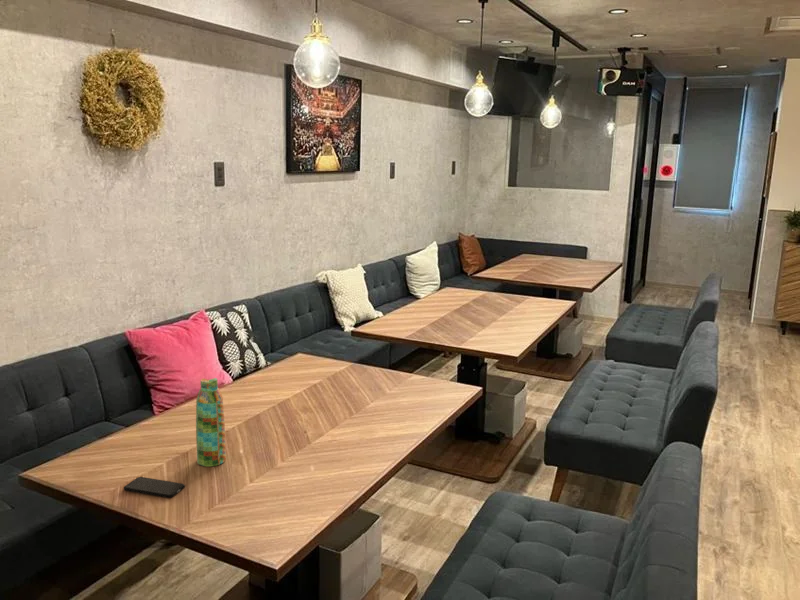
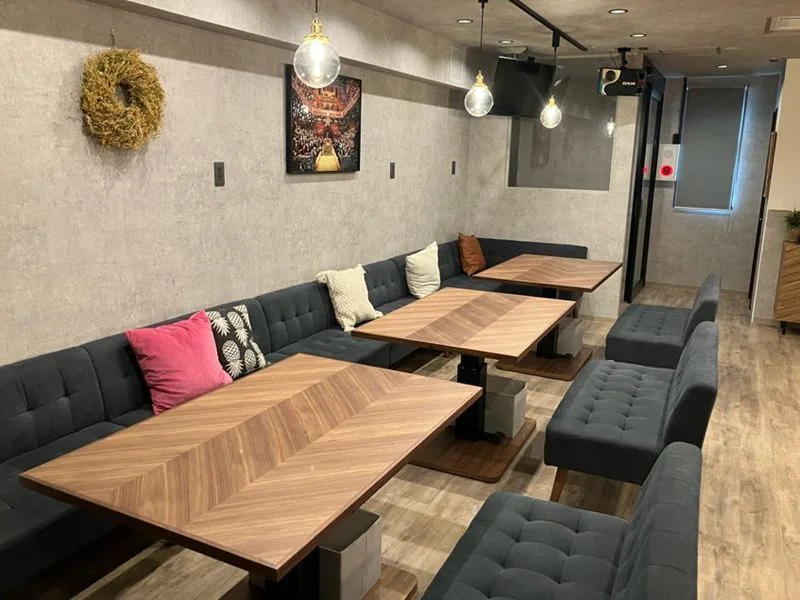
- smartphone (154, 487)
- water bottle (210, 420)
